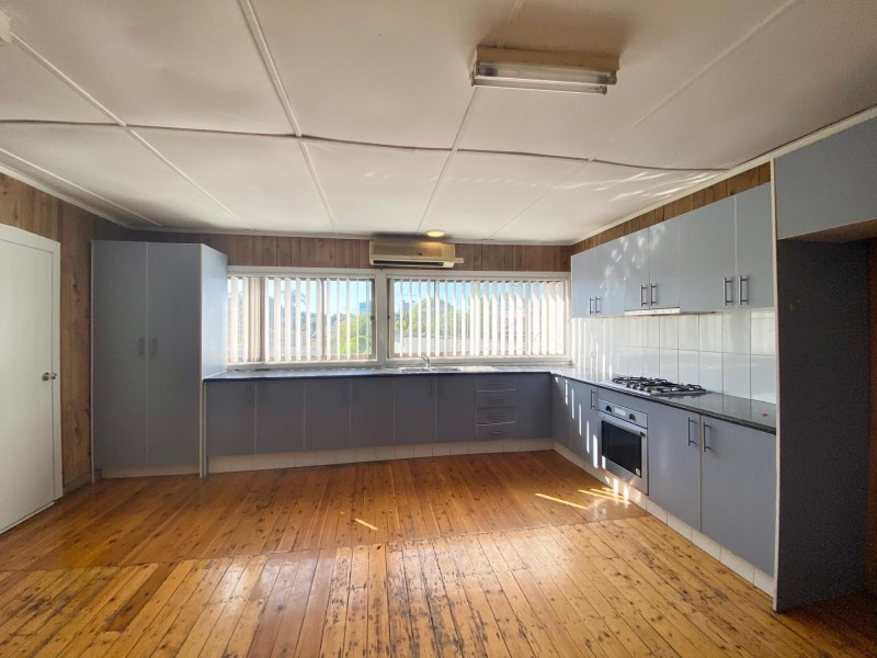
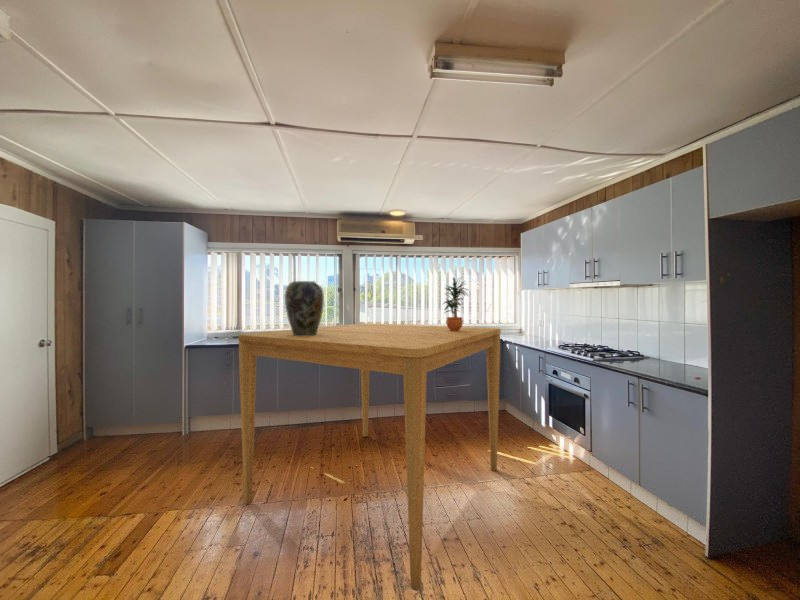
+ potted plant (455, 303)
+ vase (304, 307)
+ dining table (368, 407)
